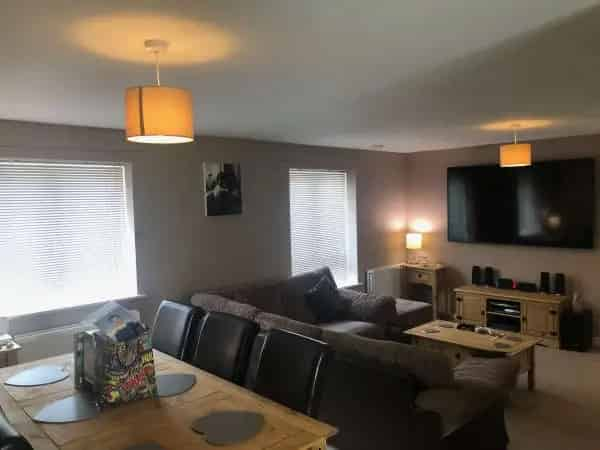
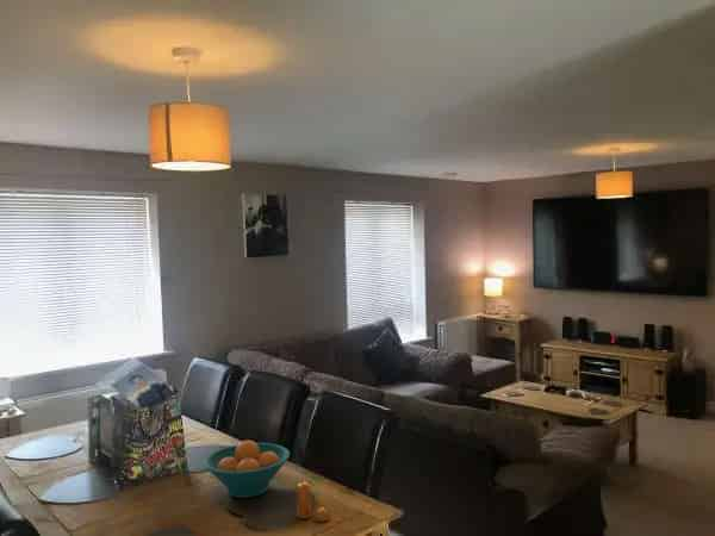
+ fruit bowl (247, 465)
+ pepper shaker (310, 500)
